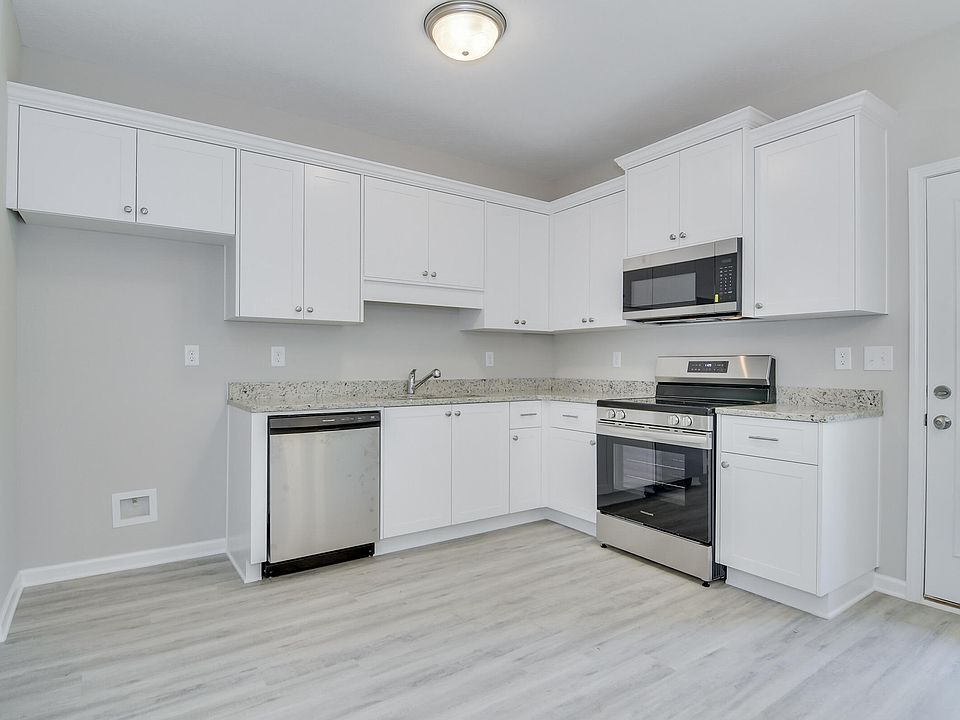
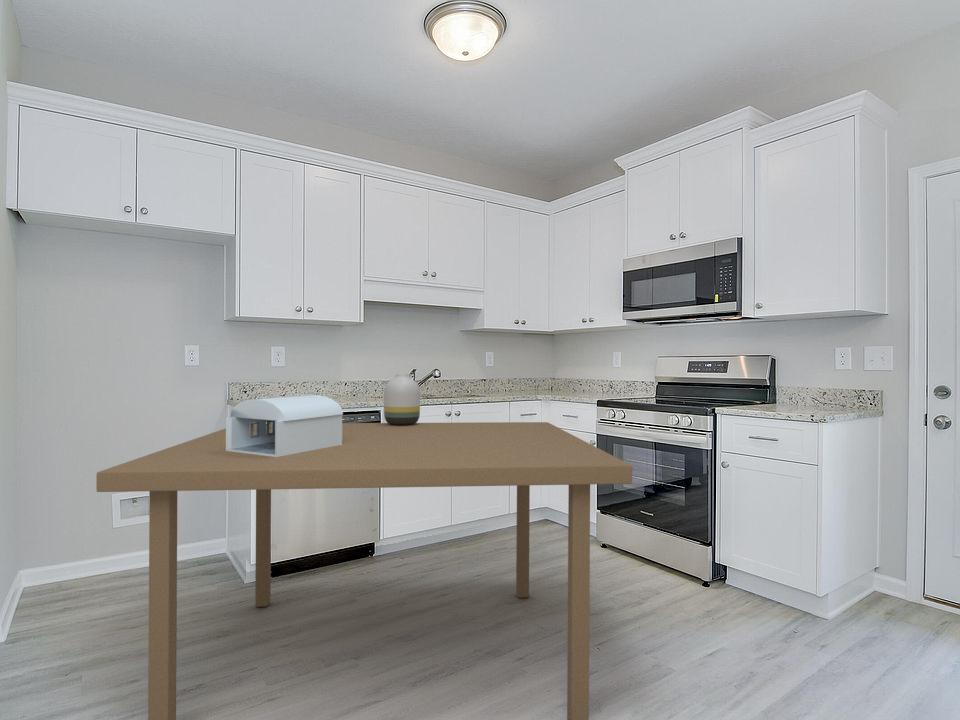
+ vase (402, 398)
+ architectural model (286, 421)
+ dining table (389, 487)
